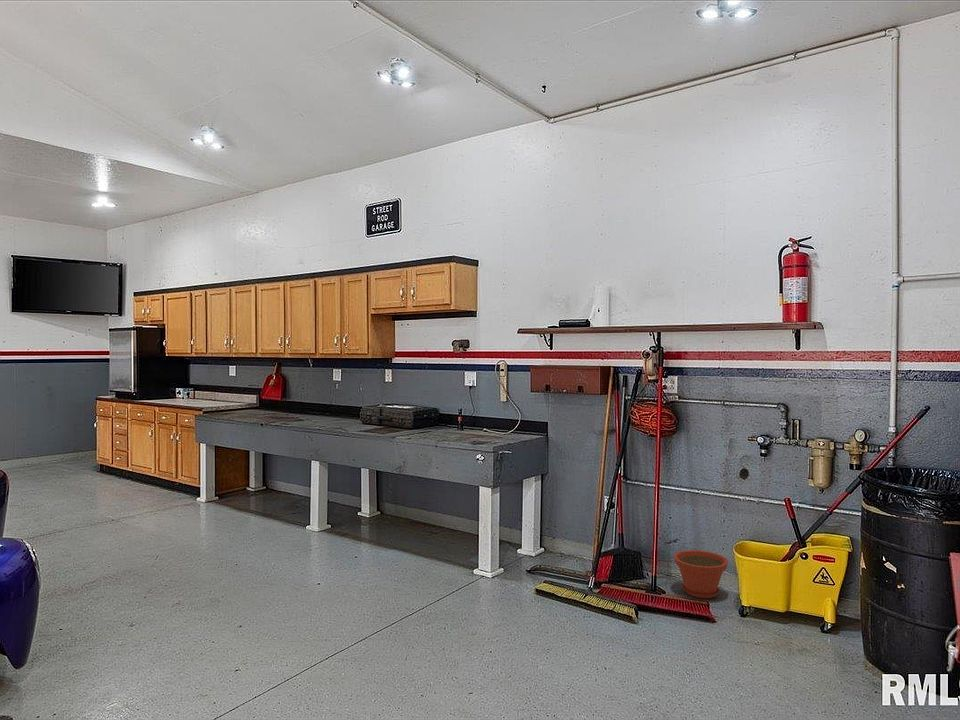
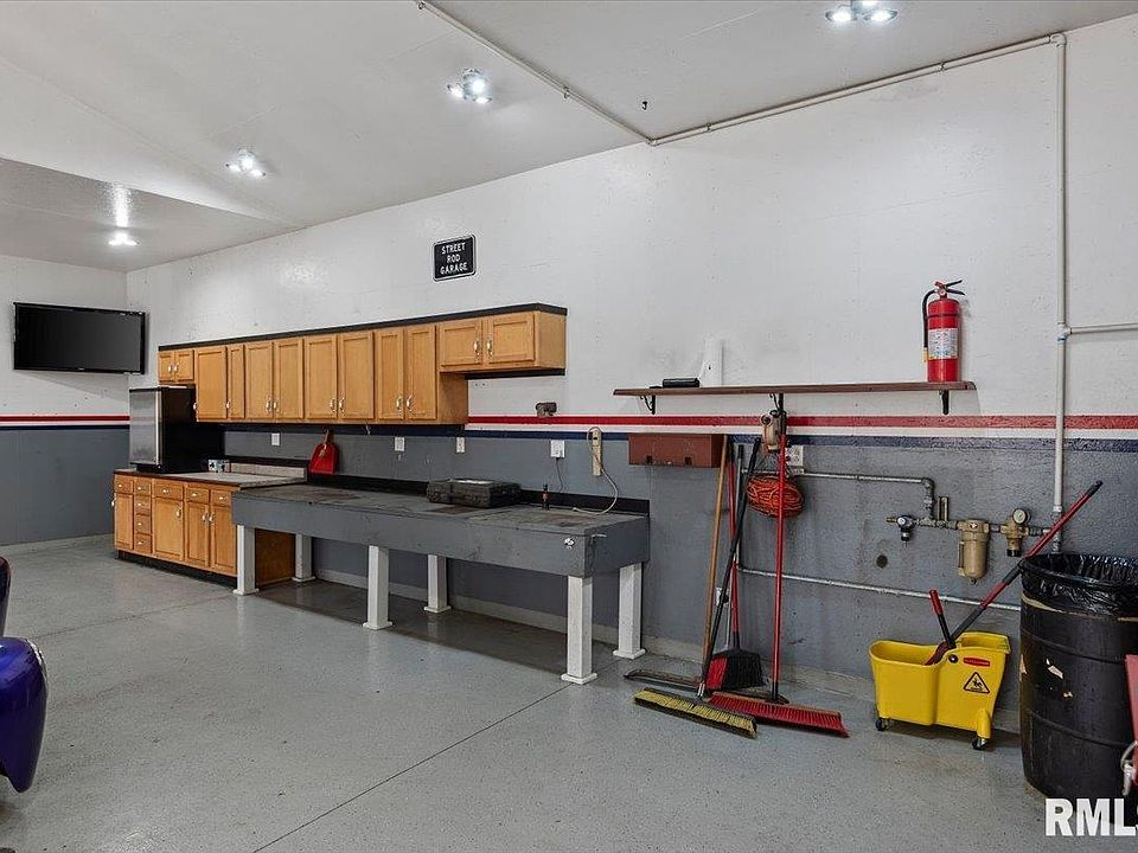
- plant pot (700, 575)
